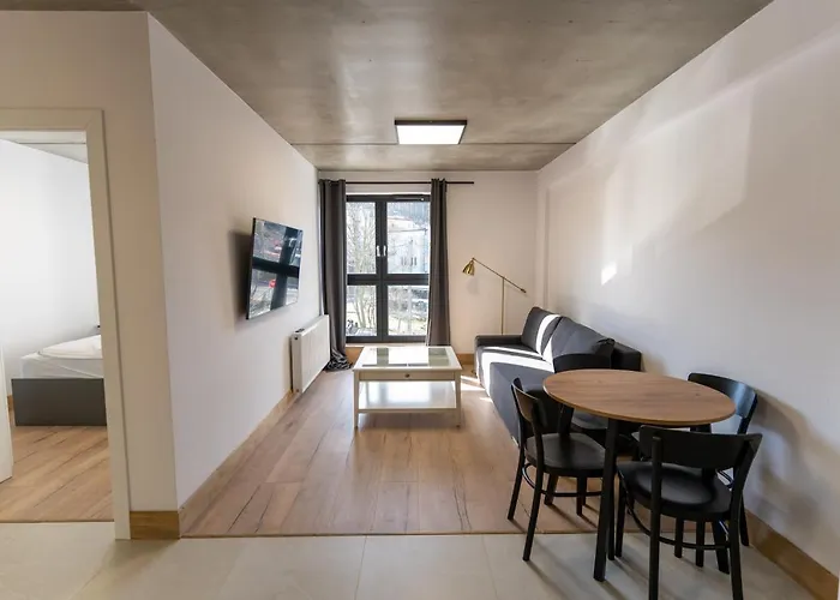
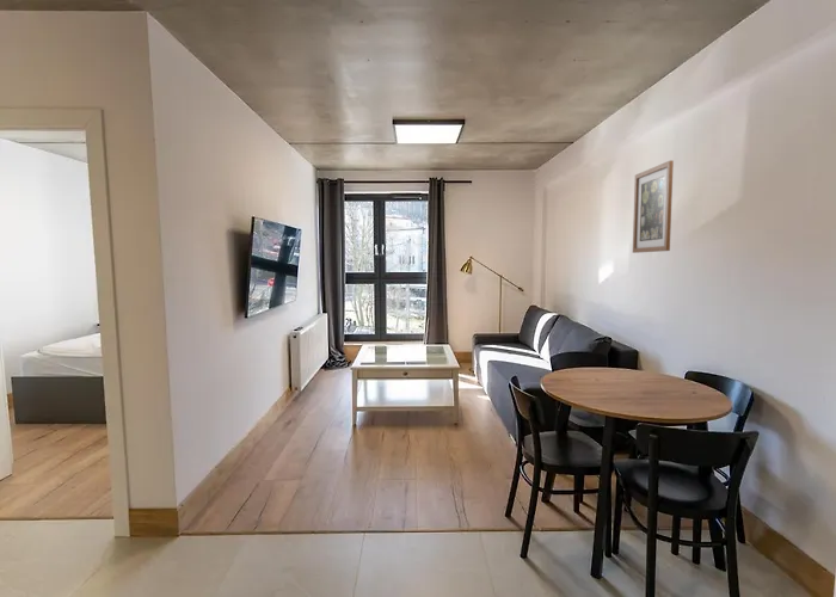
+ wall art (651, 210)
